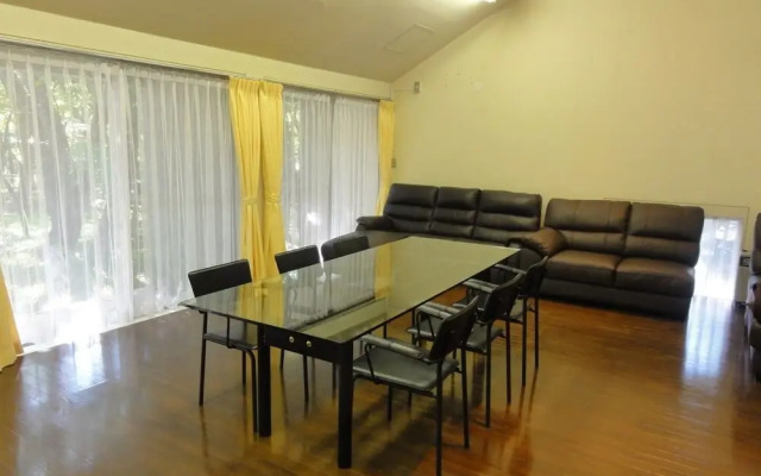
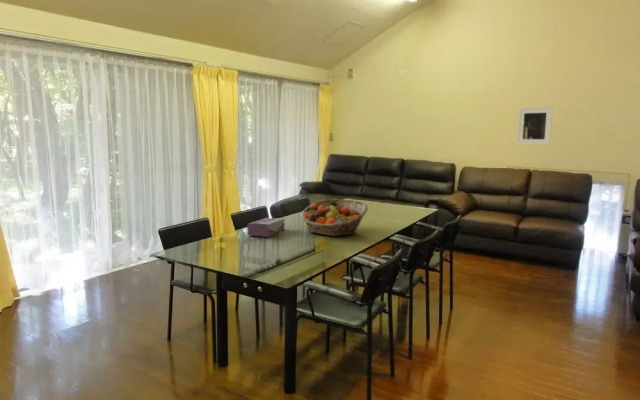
+ fruit basket (333, 216)
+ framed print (534, 126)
+ tissue box (266, 226)
